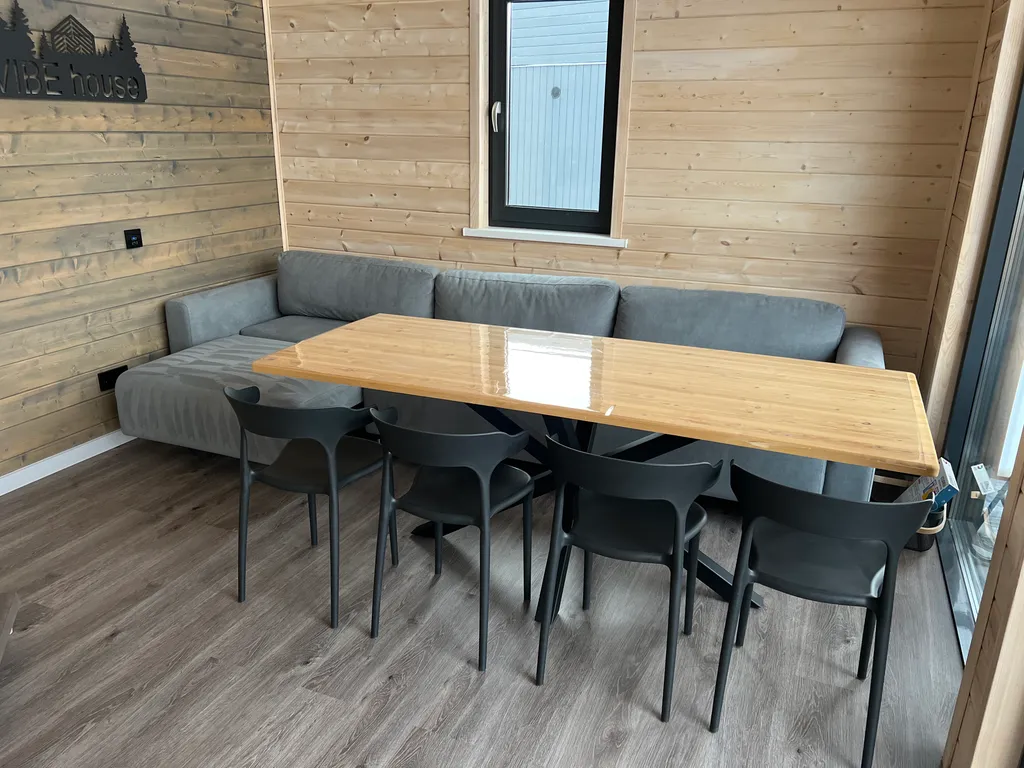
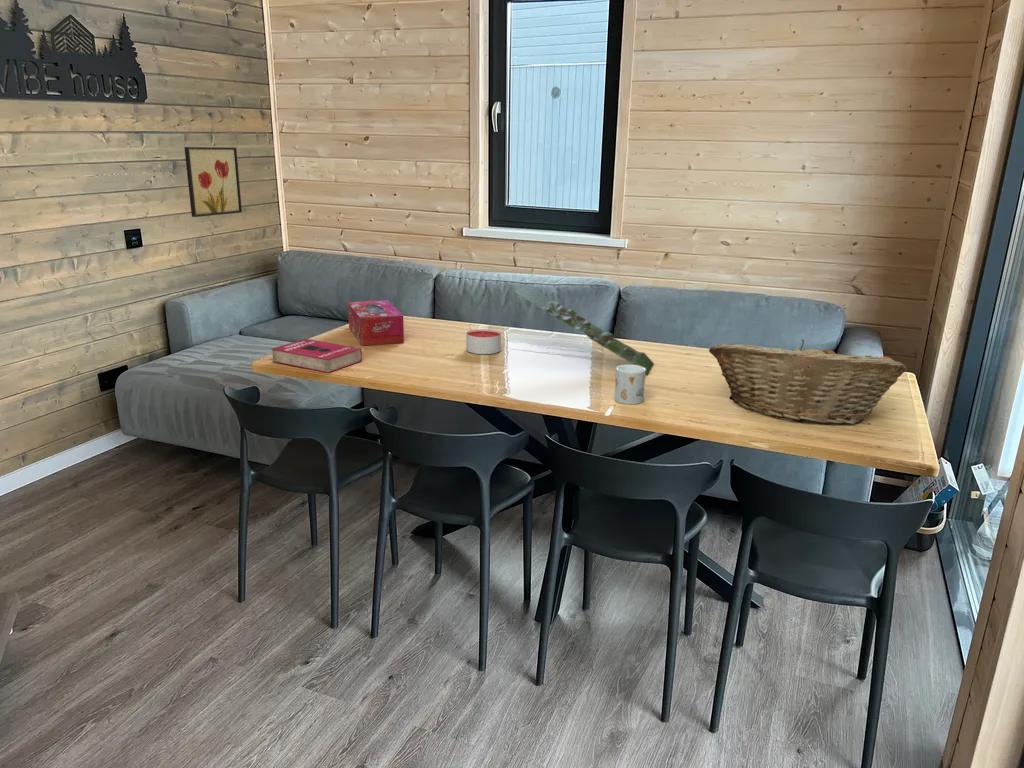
+ fruit basket (801, 372)
+ book (317, 354)
+ candle (483, 340)
+ wall art (213, 181)
+ tissue box (375, 321)
+ mug (632, 382)
+ plant (585, 328)
